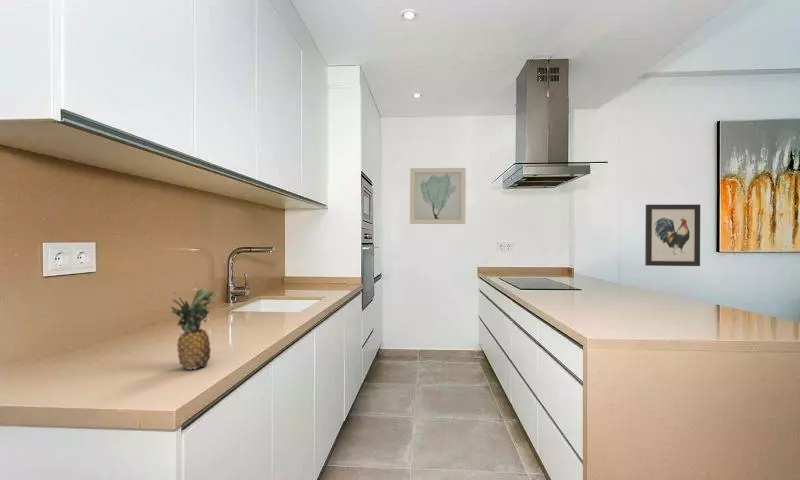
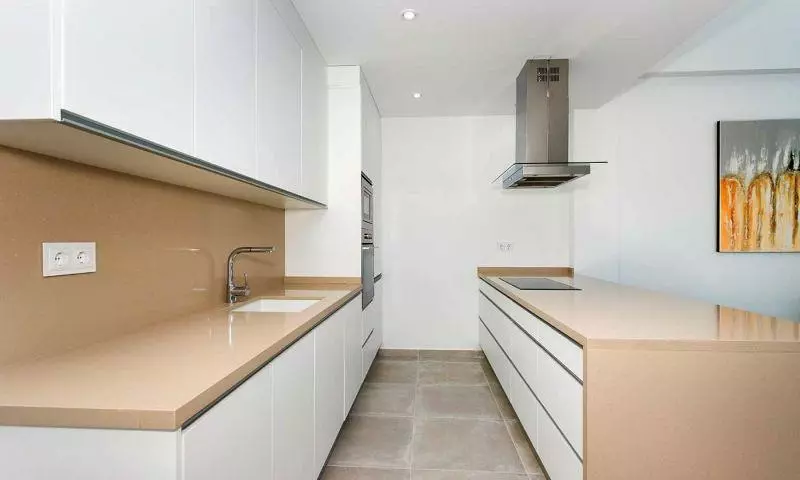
- wall art (437, 196)
- wall art (672, 235)
- fruit (196, 327)
